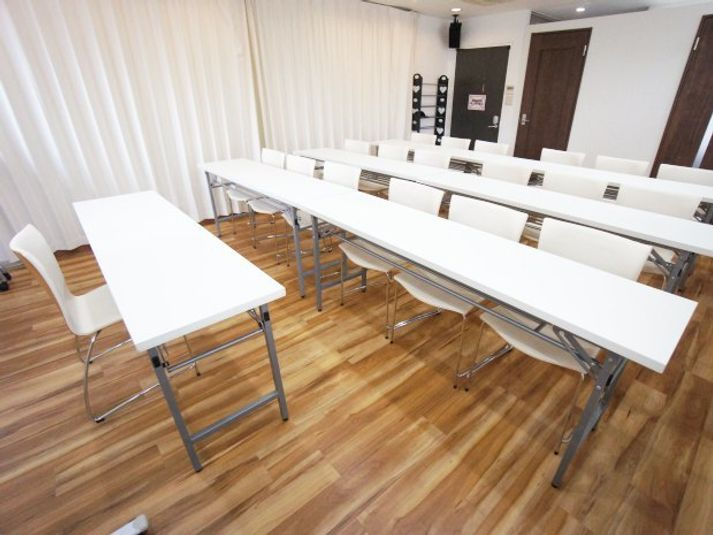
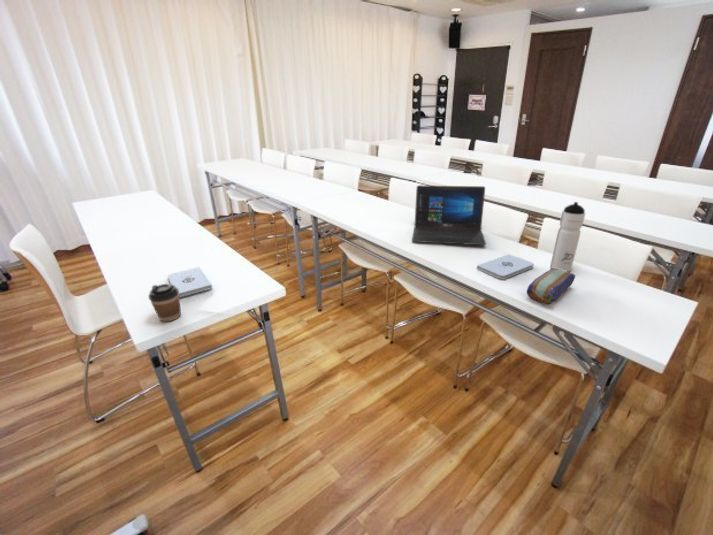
+ notepad (188, 281)
+ water bottle (568, 236)
+ coffee cup (166, 301)
+ laptop (449, 214)
+ notepad (505, 266)
+ pencil case (550, 284)
